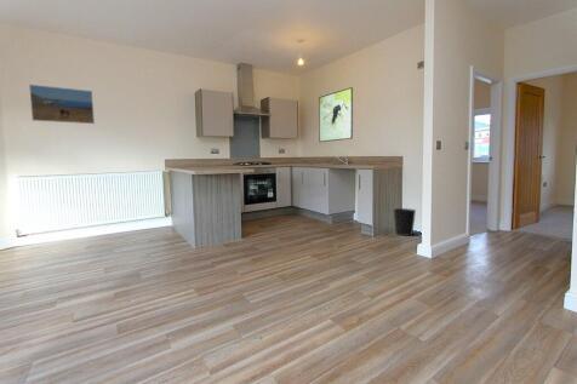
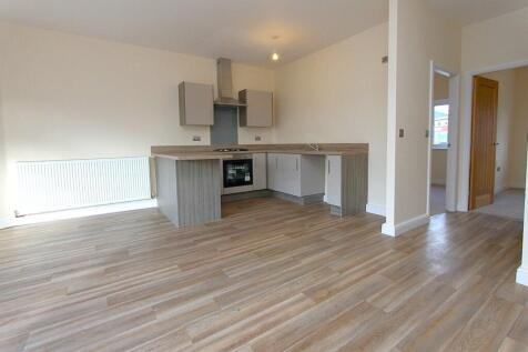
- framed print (63, 104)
- wastebasket (404, 222)
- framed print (335, 116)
